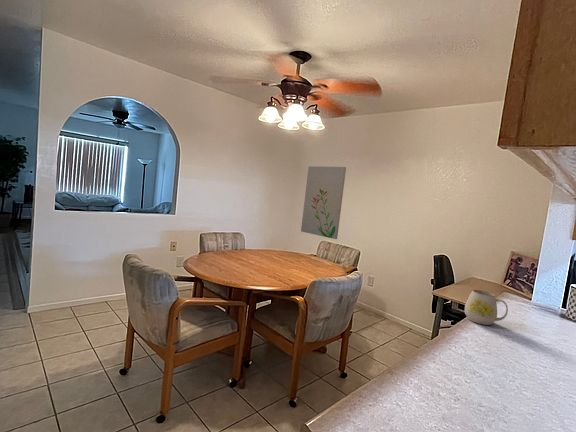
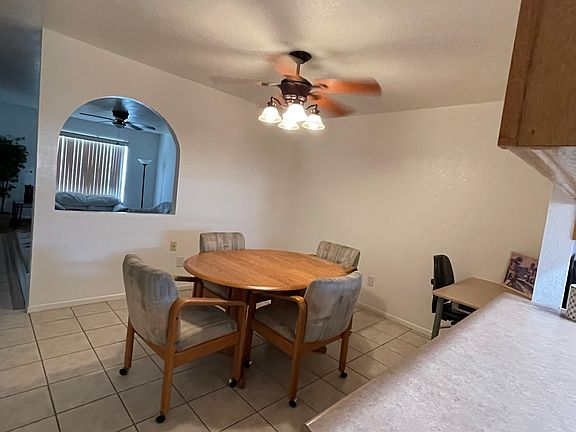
- wall art (322, 201)
- mug (485, 307)
